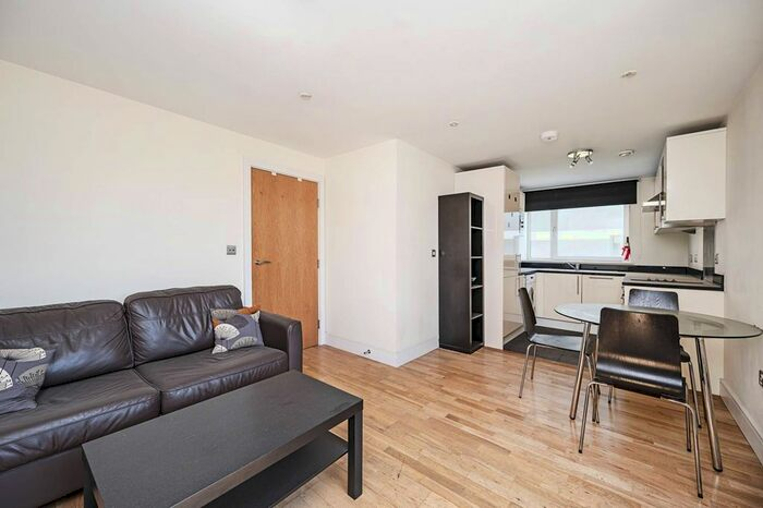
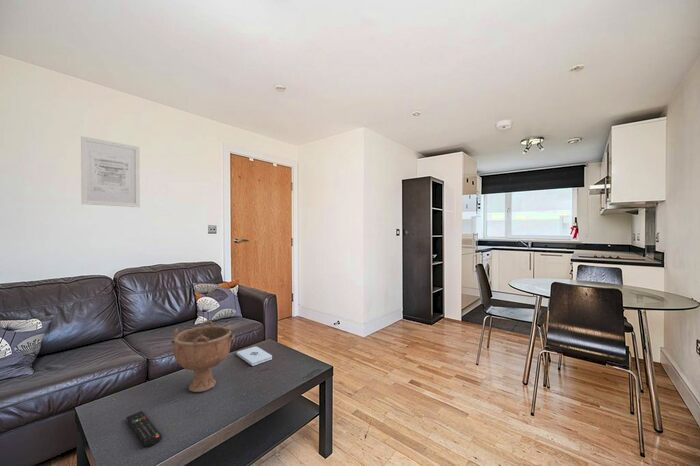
+ remote control (143, 428)
+ decorative bowl (203, 356)
+ notepad (254, 355)
+ wall art (112, 173)
